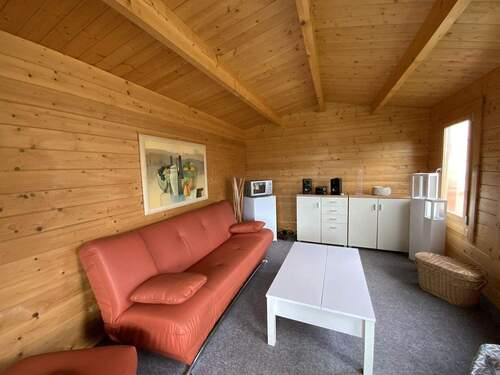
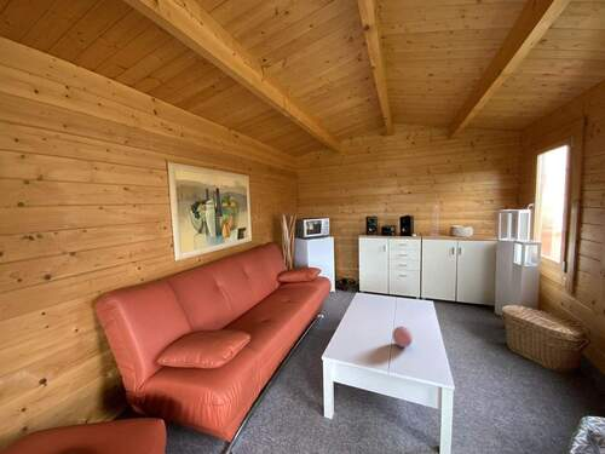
+ decorative egg (402, 335)
